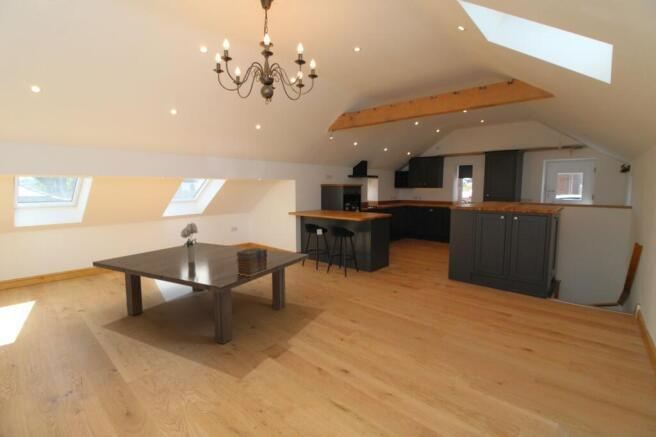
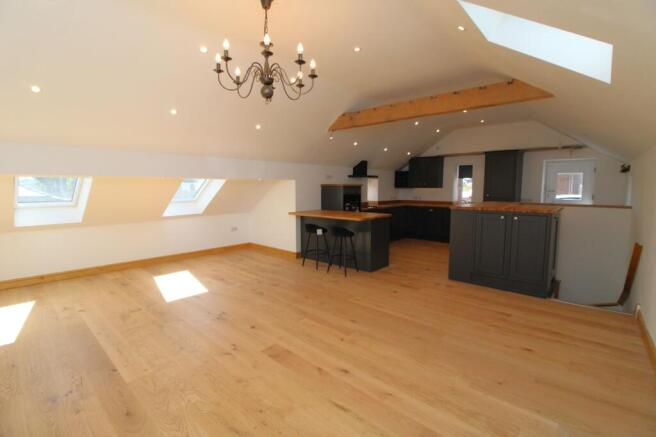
- dining table (207, 284)
- book stack (252, 260)
- bouquet (189, 241)
